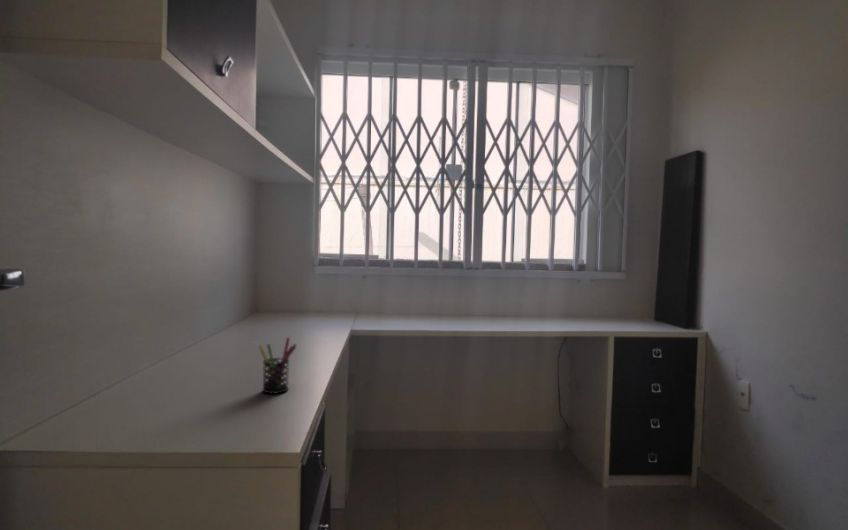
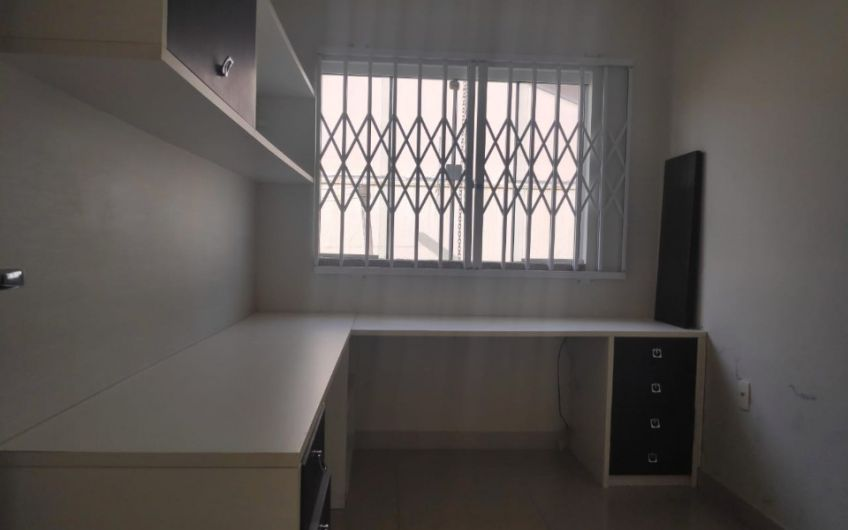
- pen holder (276, 363)
